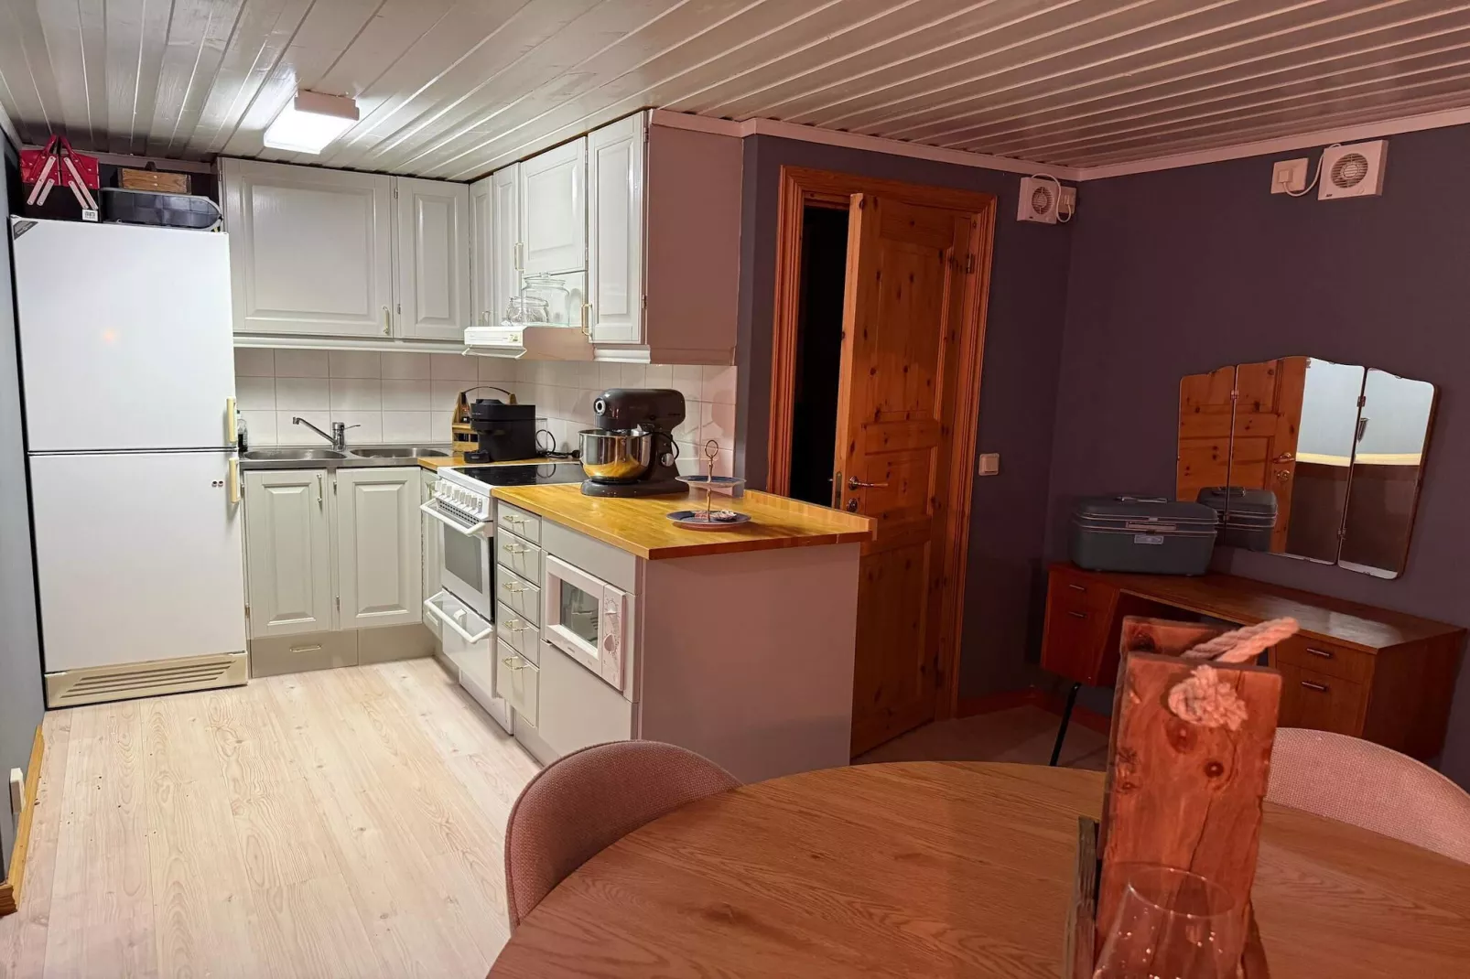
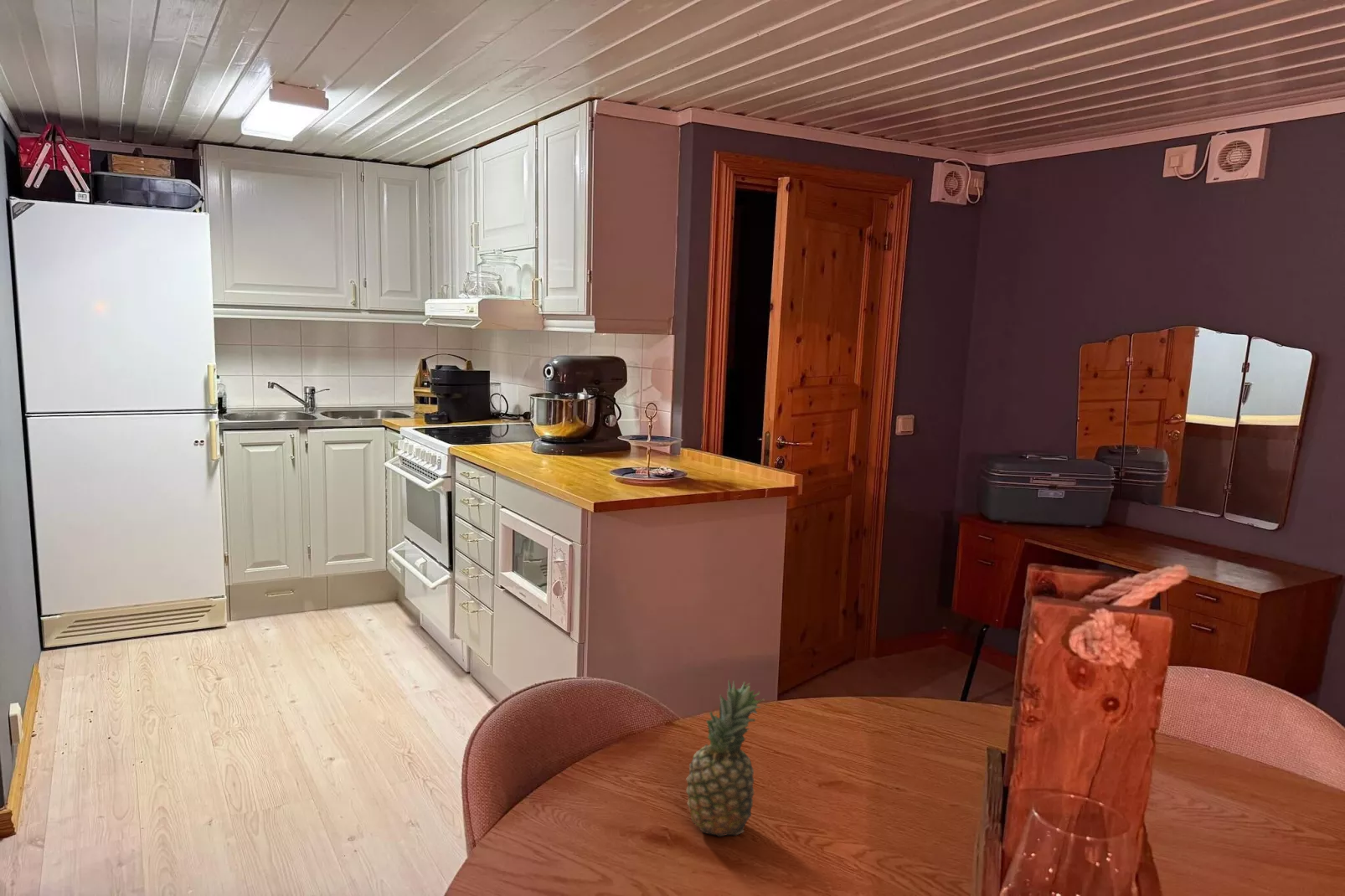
+ fruit (724, 753)
